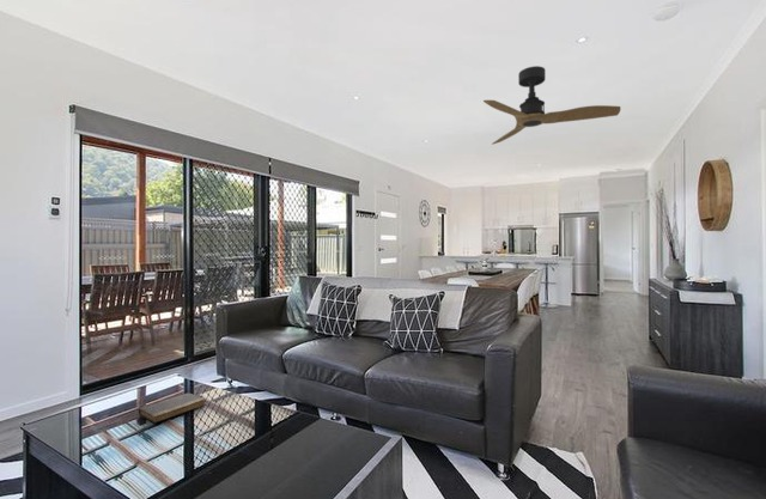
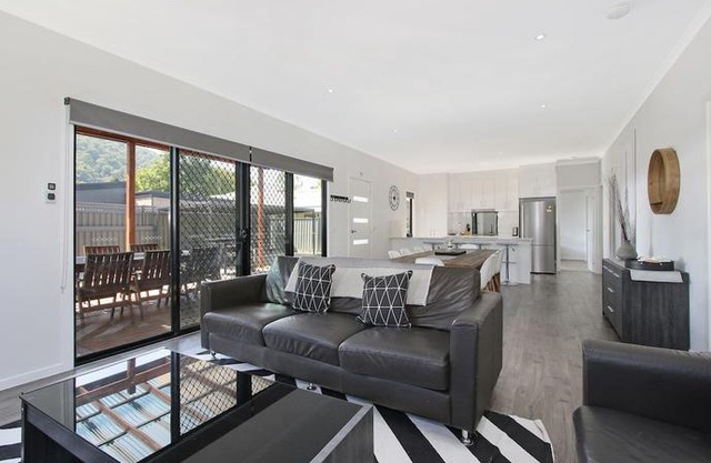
- book (172, 406)
- ceiling fan (542, 101)
